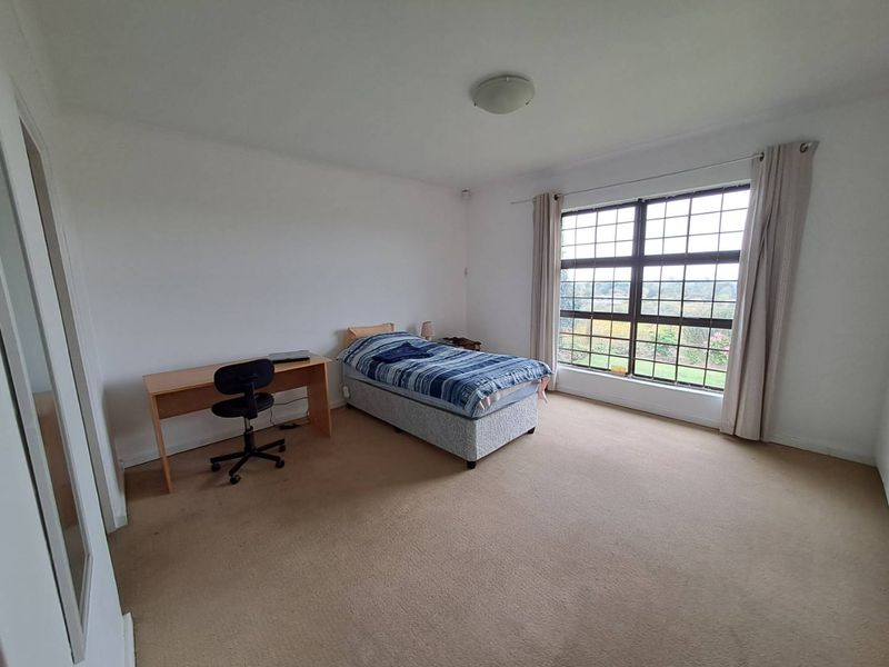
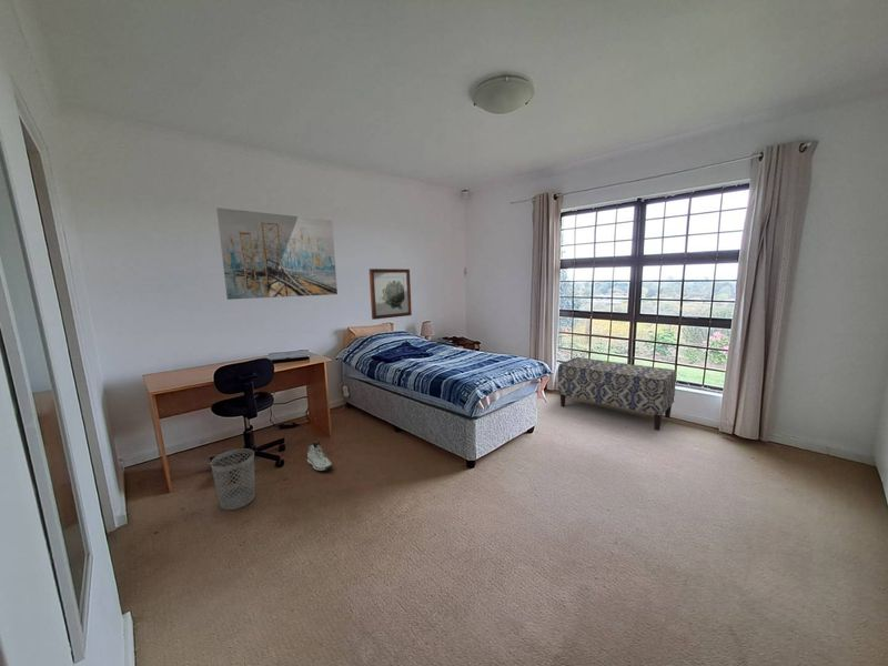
+ bench (613, 389)
+ sneaker (317, 454)
+ wastebasket (235, 478)
+ wall art (391, 293)
+ wall art (283, 256)
